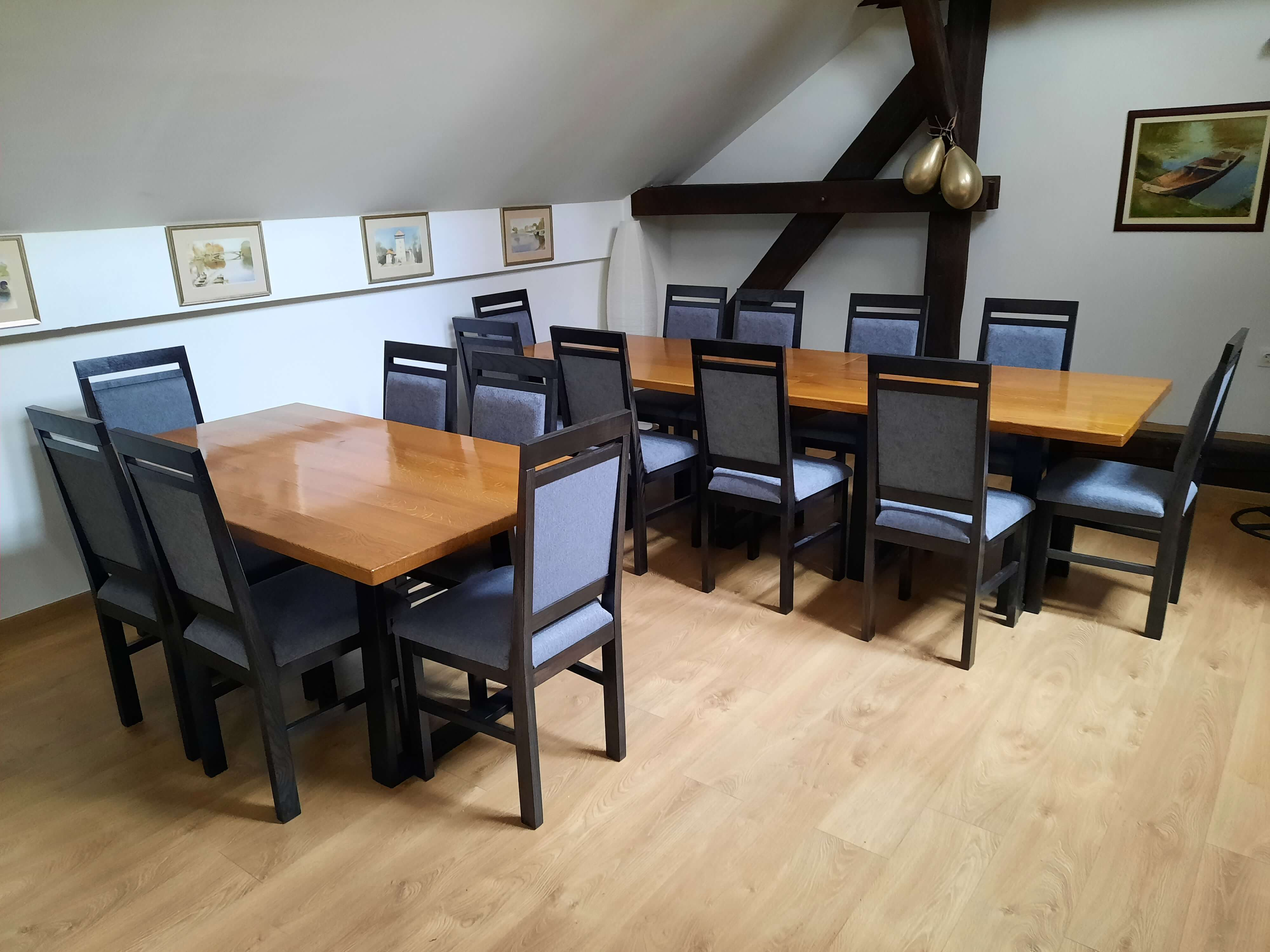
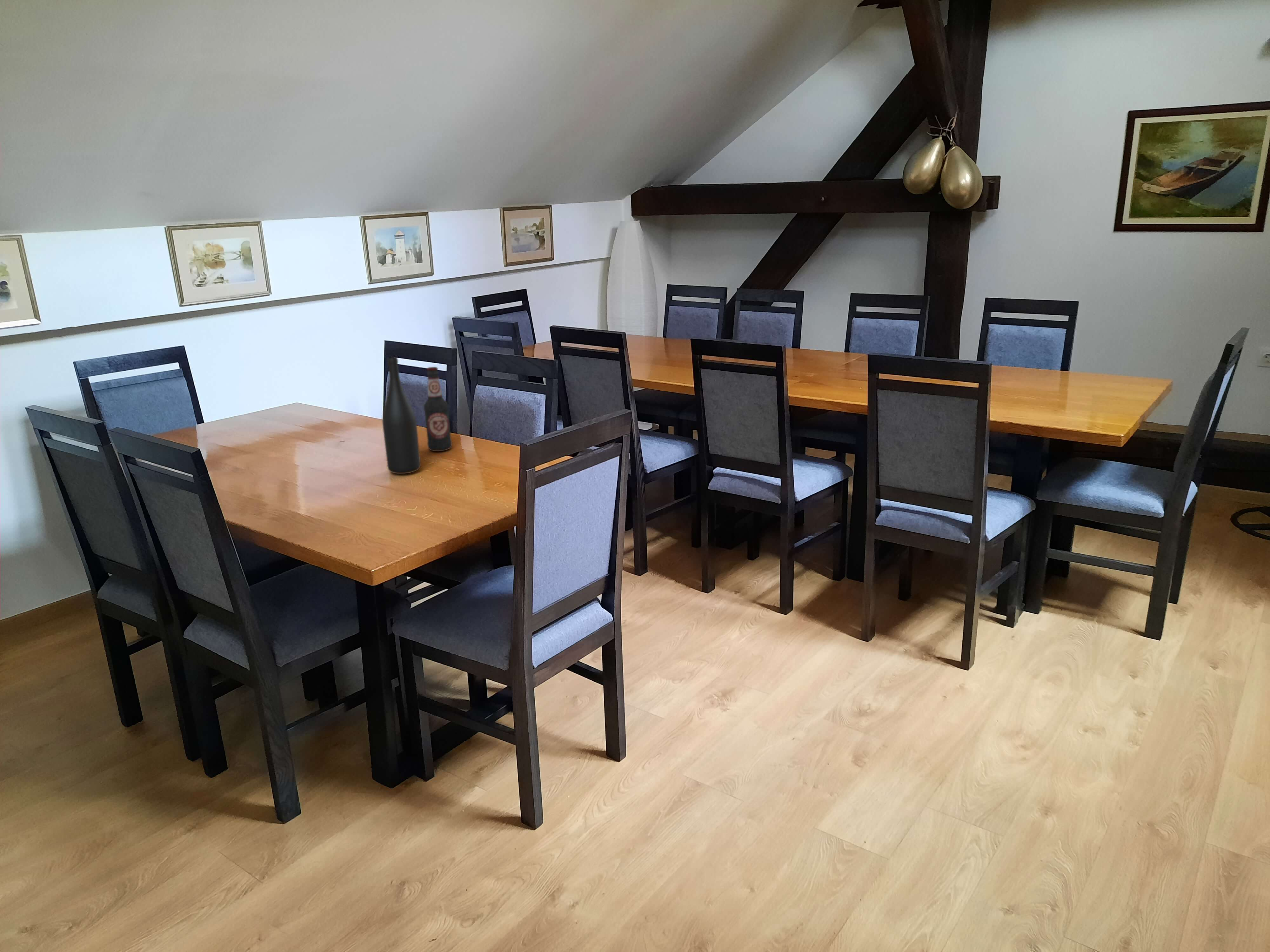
+ bottle (436, 409)
+ wine bottle (398, 415)
